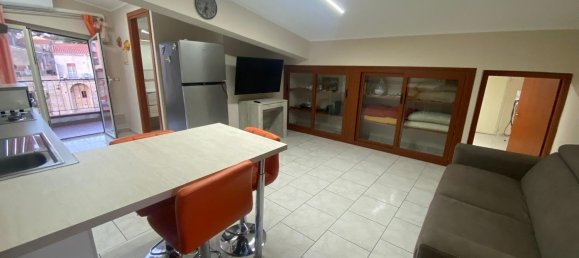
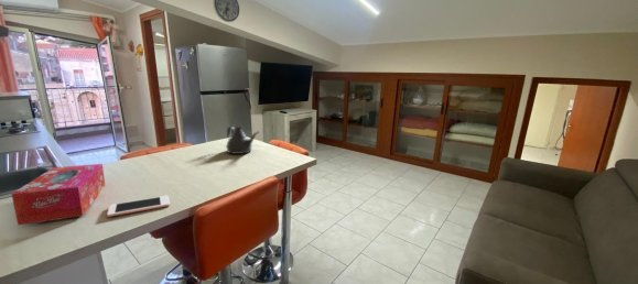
+ cell phone (140, 205)
+ tissue box (66, 189)
+ teapot (242, 140)
